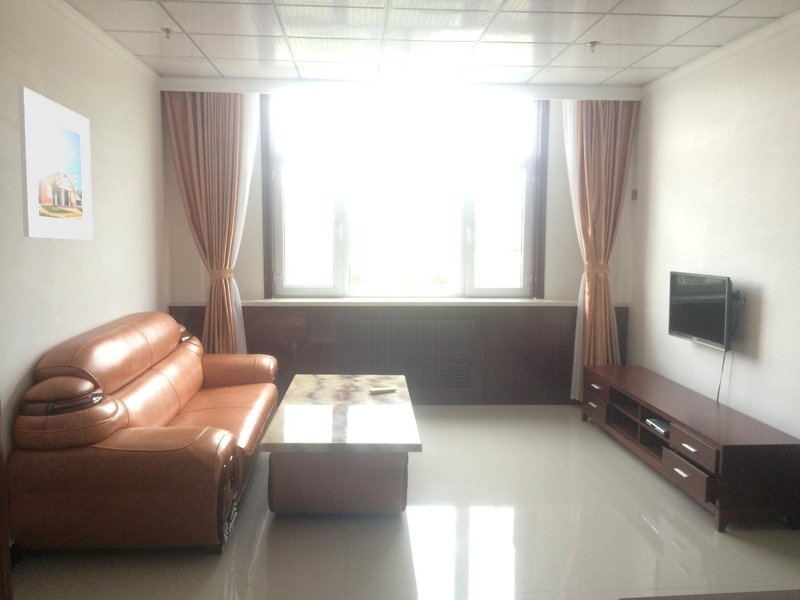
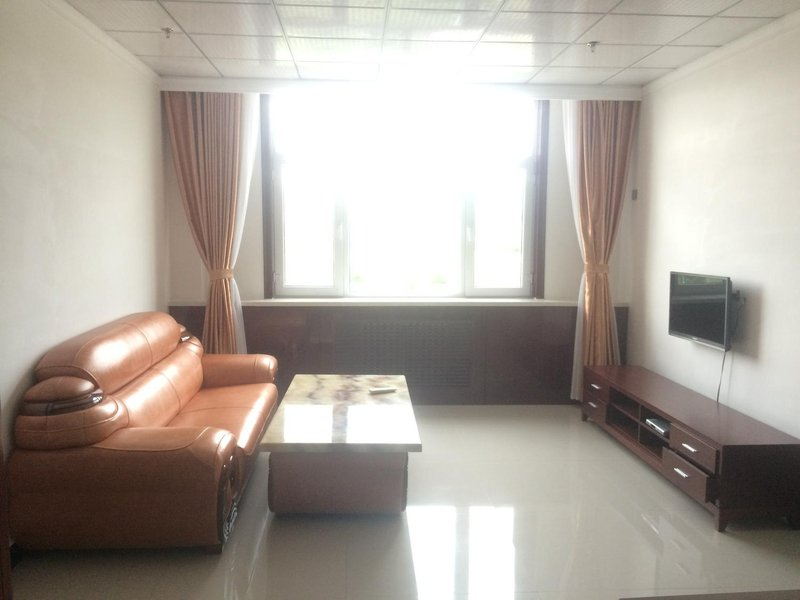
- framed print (60, 172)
